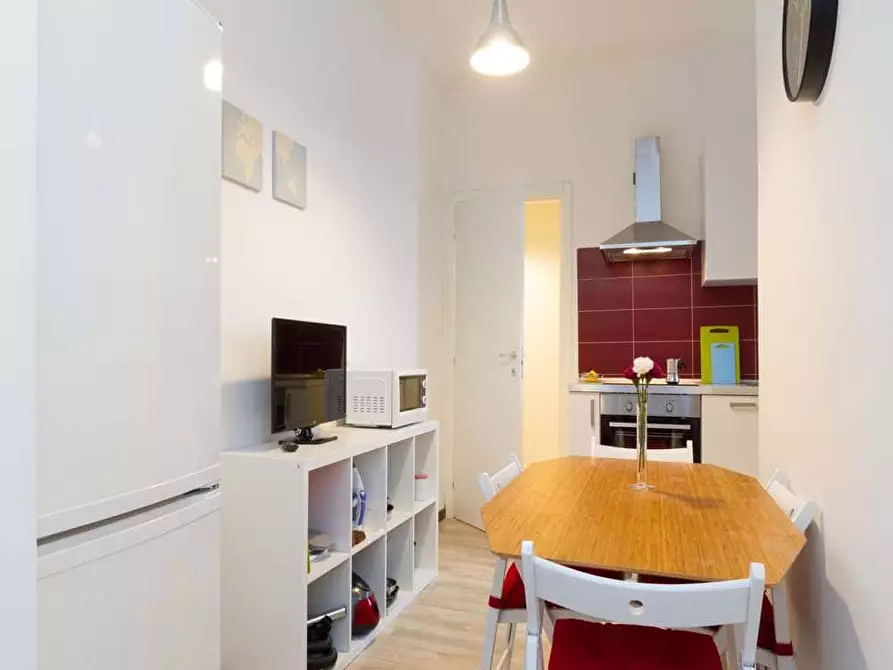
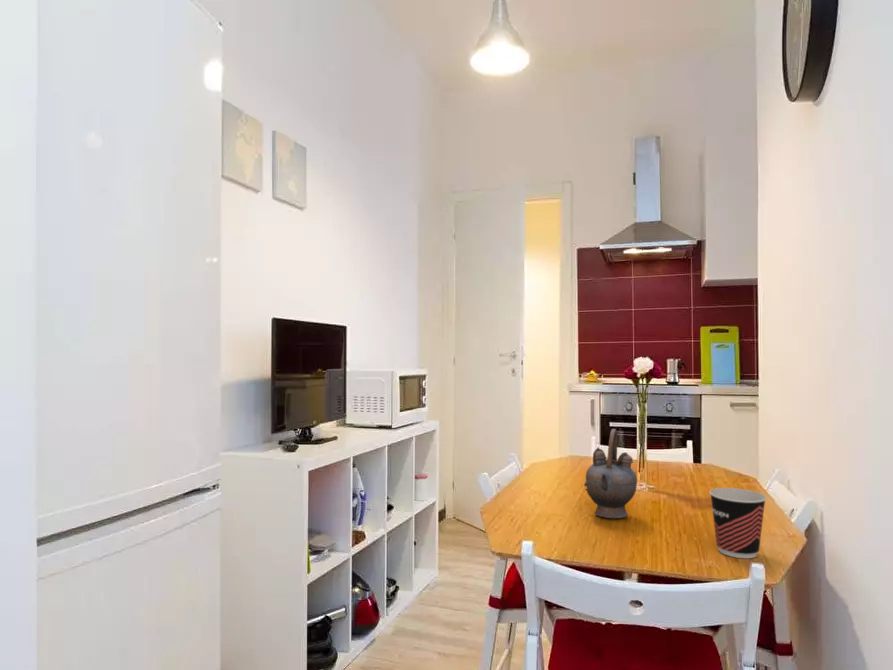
+ cup (737, 523)
+ teapot (609, 473)
